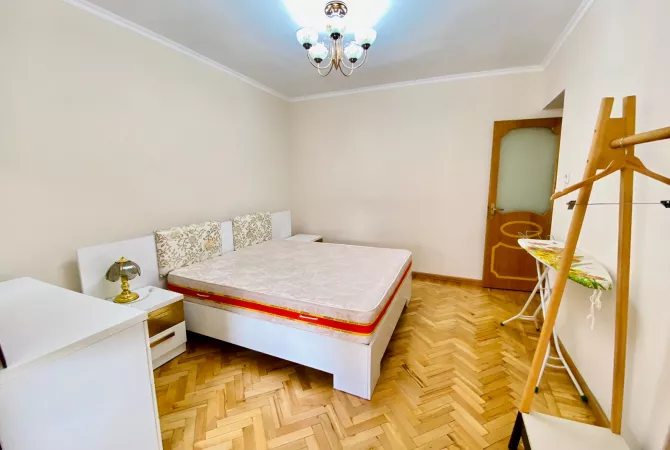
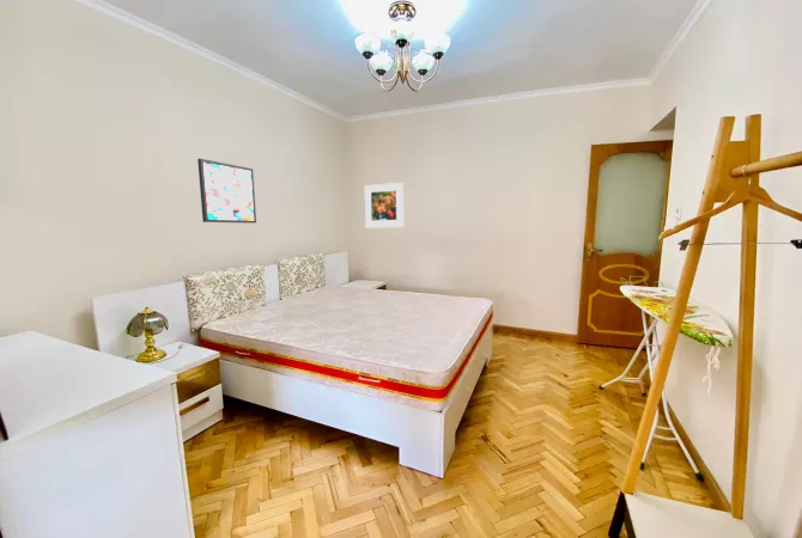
+ wall art (229, 194)
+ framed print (383, 206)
